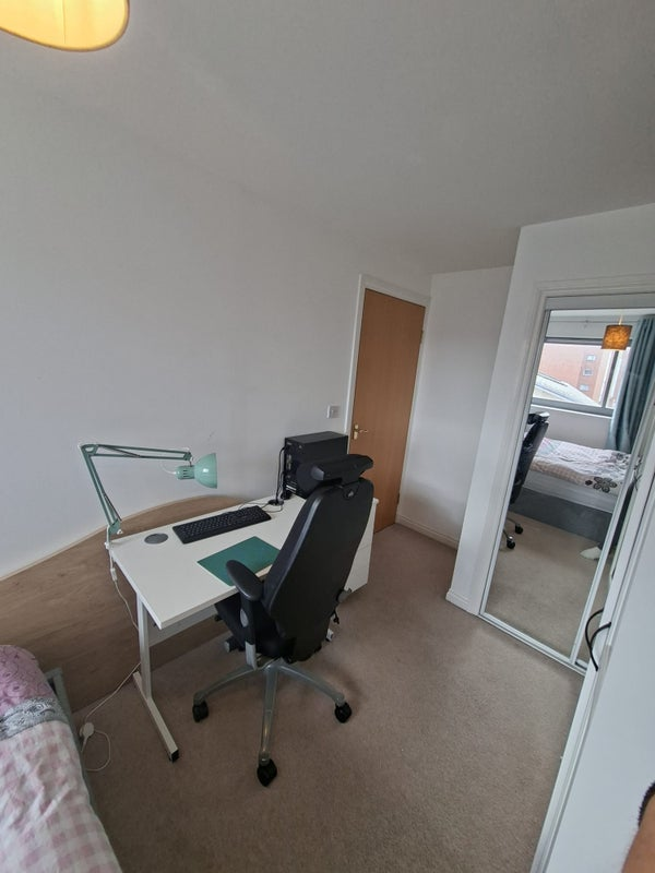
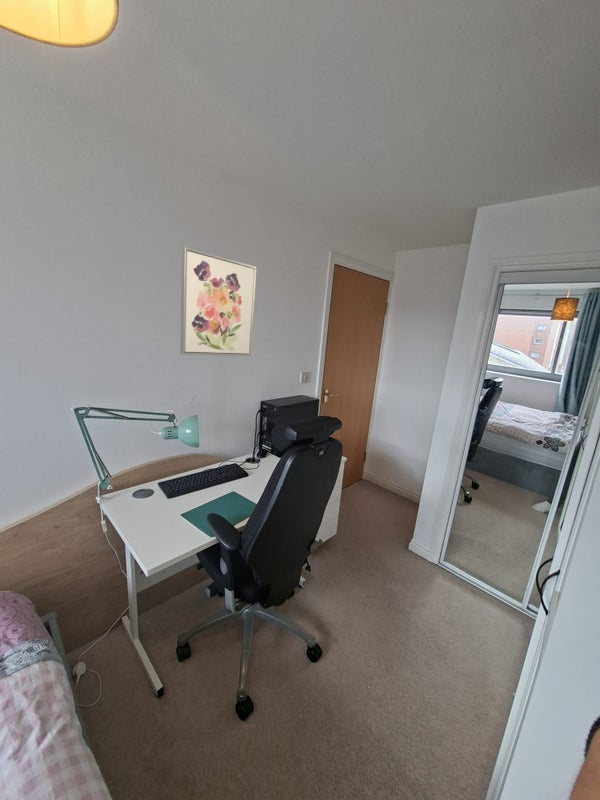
+ wall art (220, 308)
